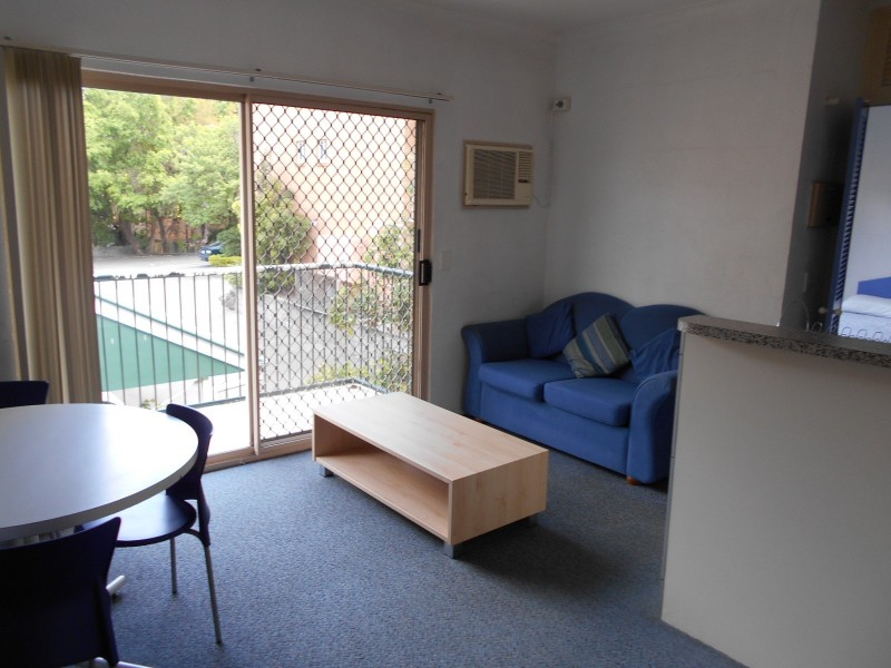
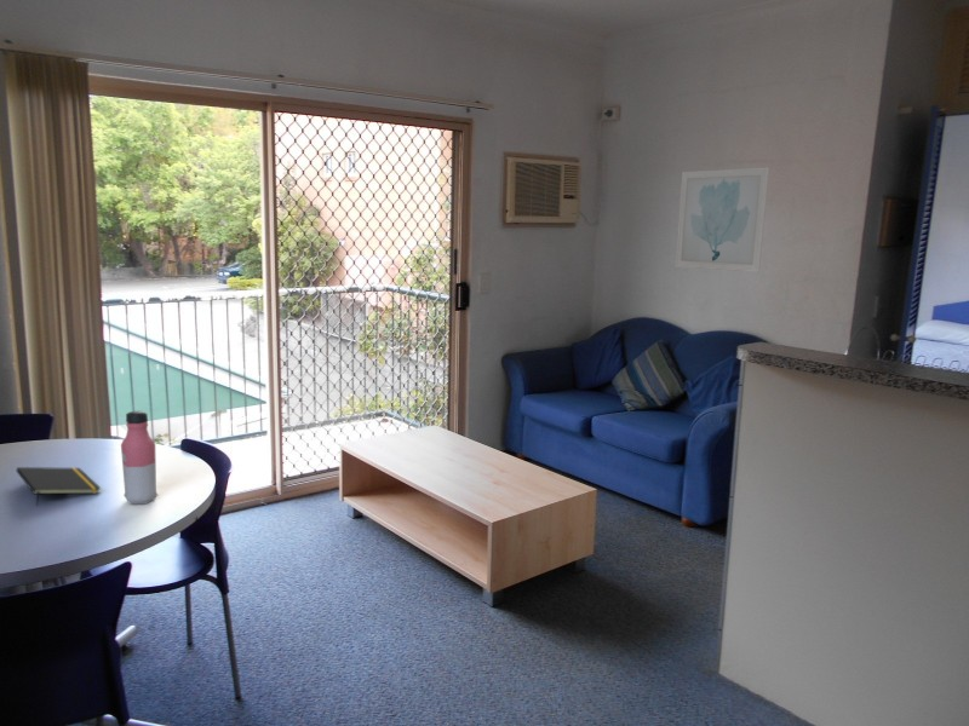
+ notepad (58, 479)
+ wall art (718, 220)
+ water bottle (138, 456)
